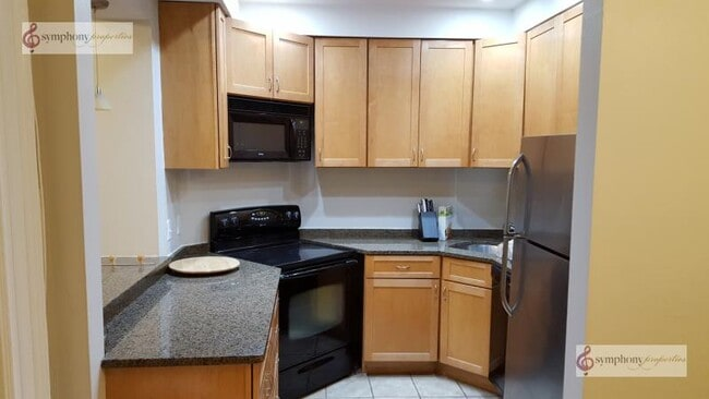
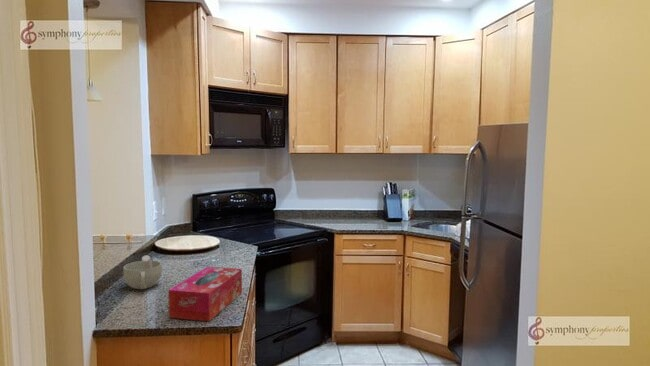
+ tissue box (208, 291)
+ cup (142, 270)
